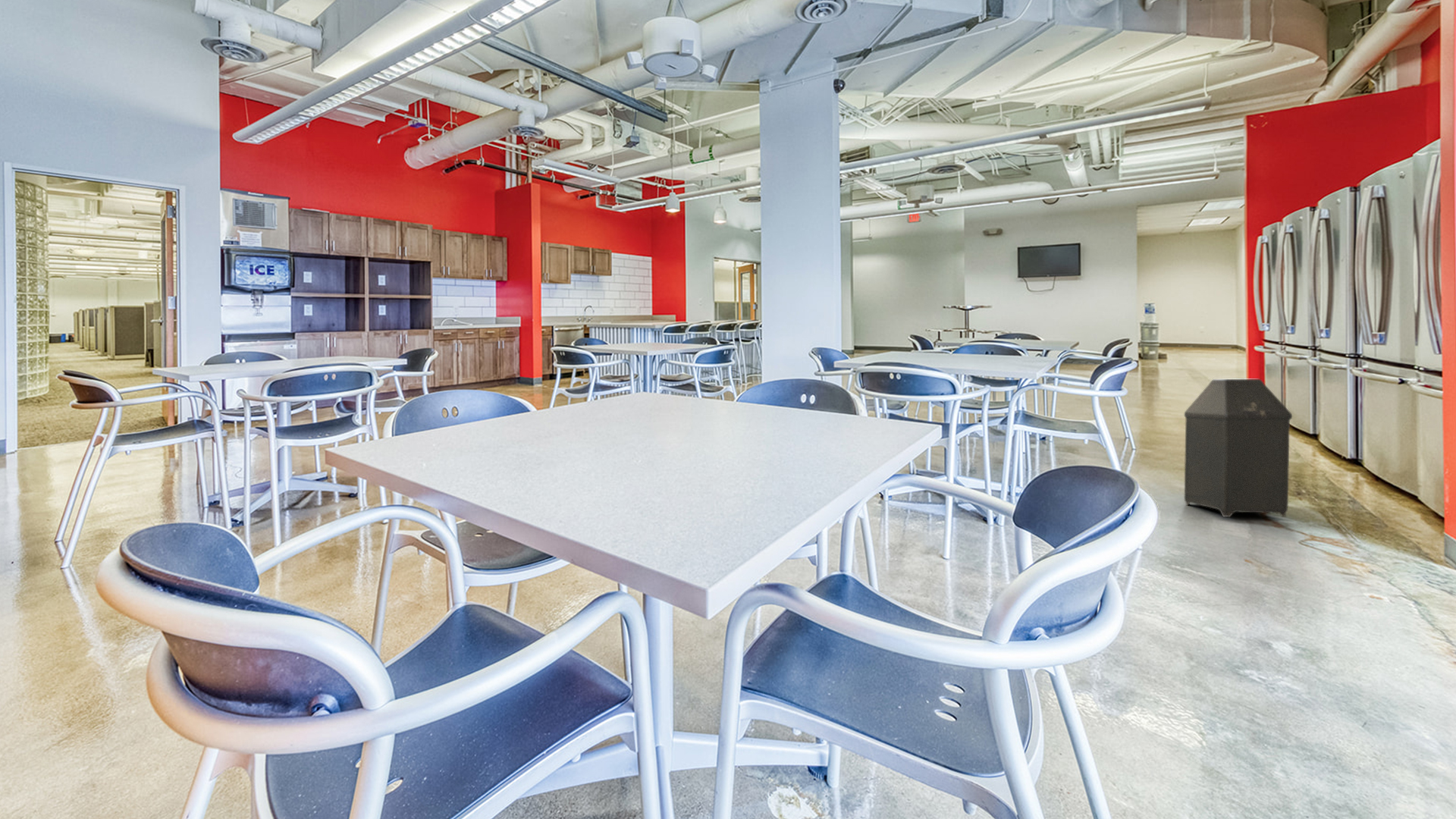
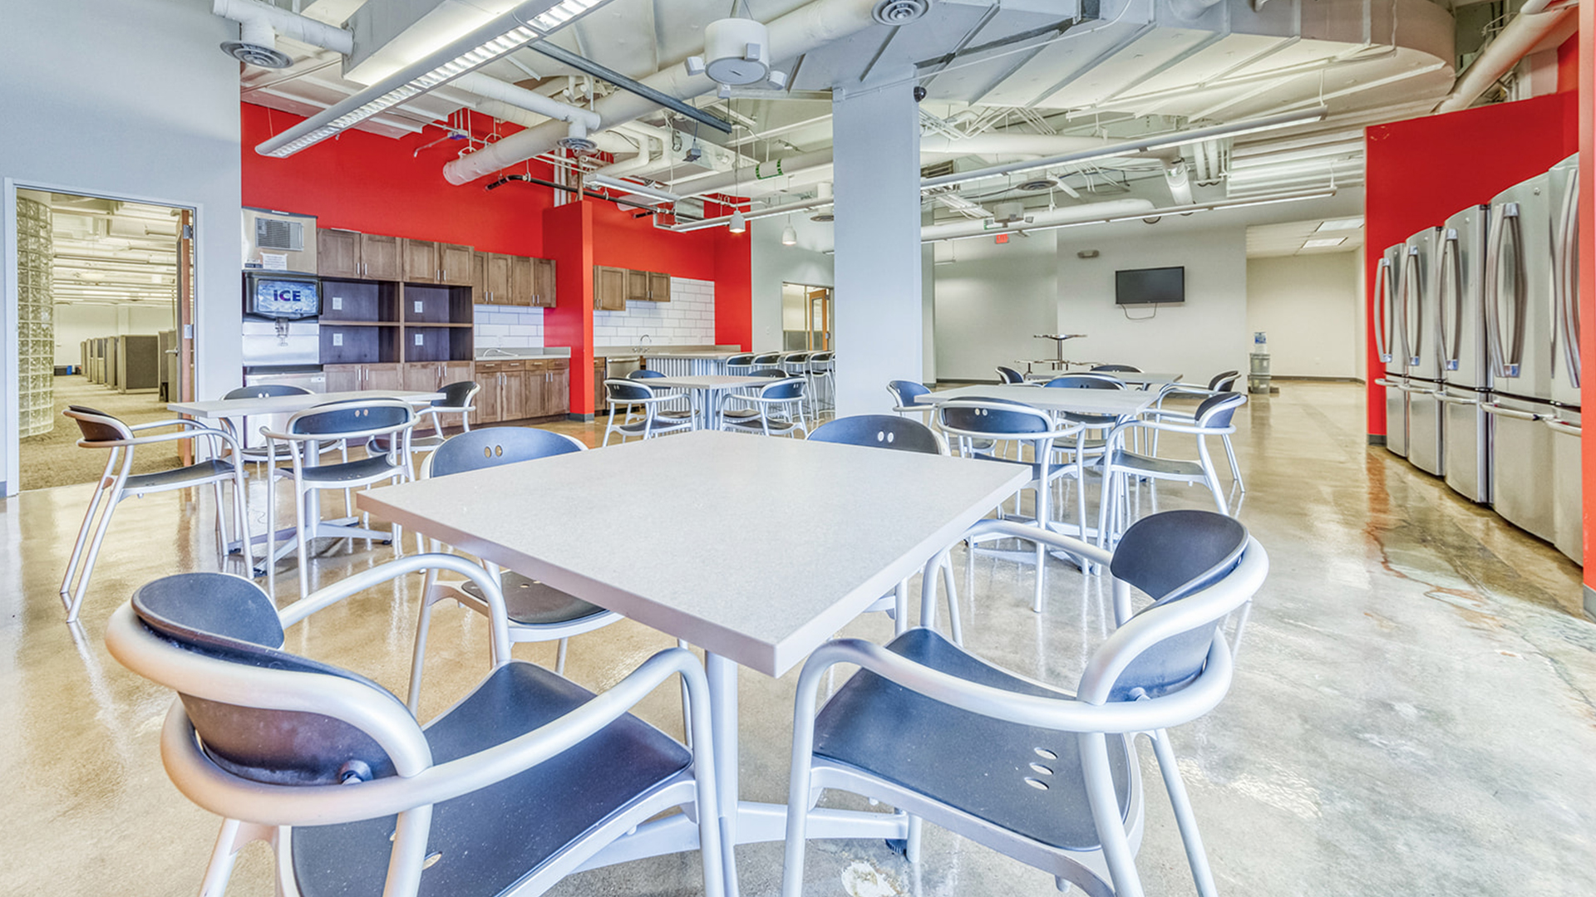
- trash can (1235, 445)
